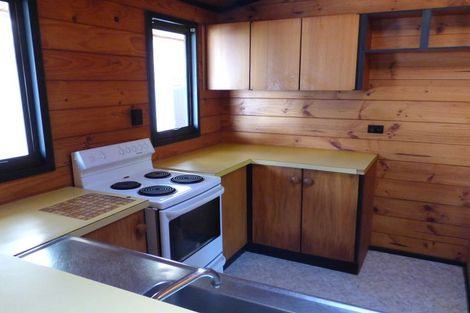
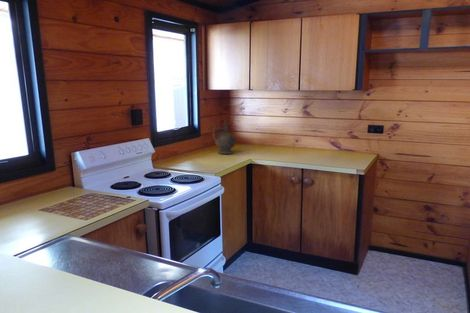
+ ceremonial vessel (224, 136)
